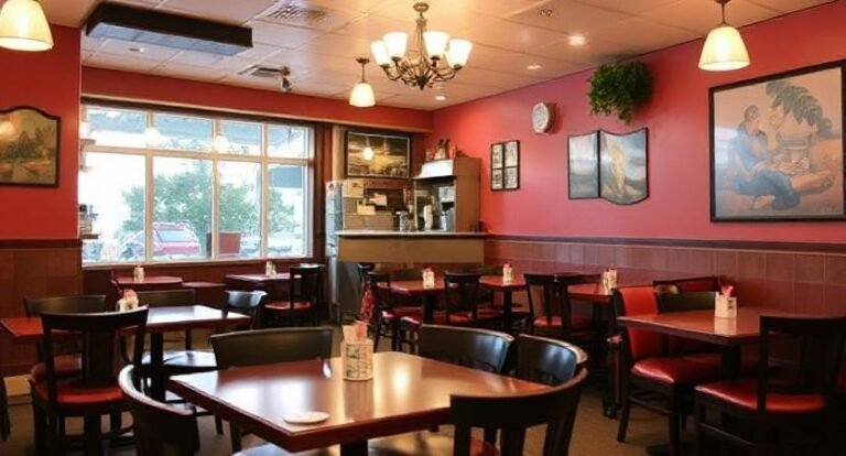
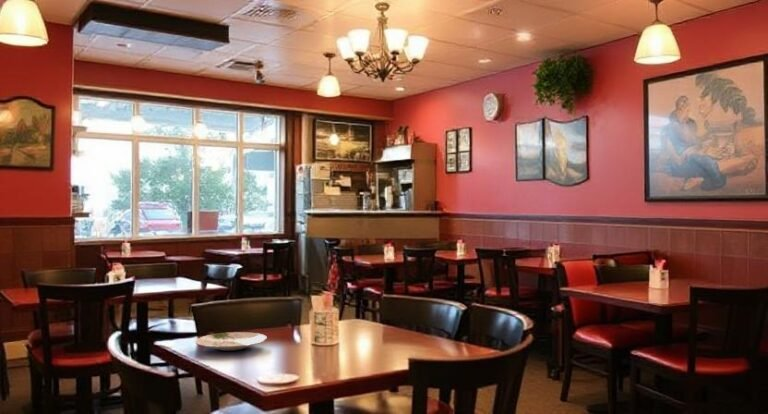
+ plate (231, 343)
